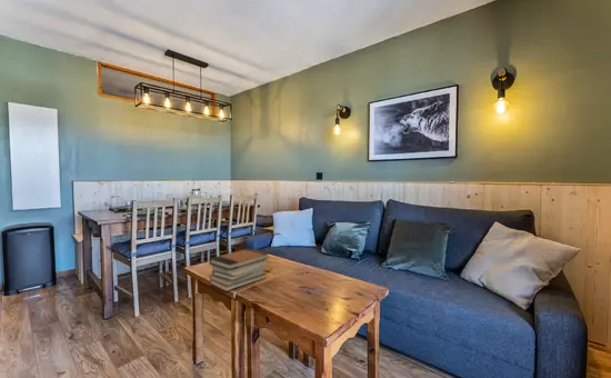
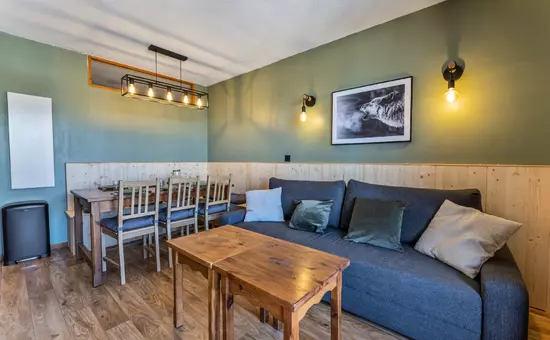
- book stack (240, 268)
